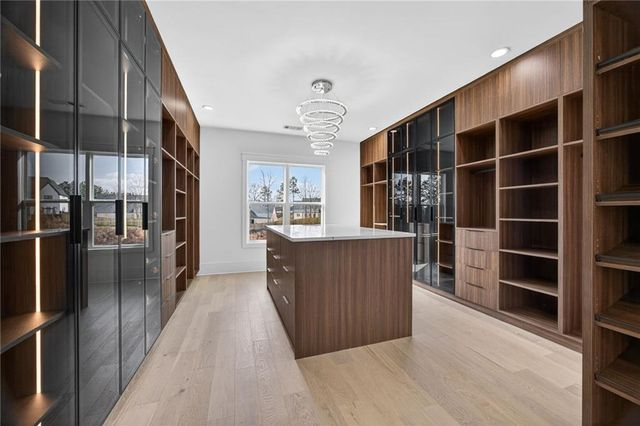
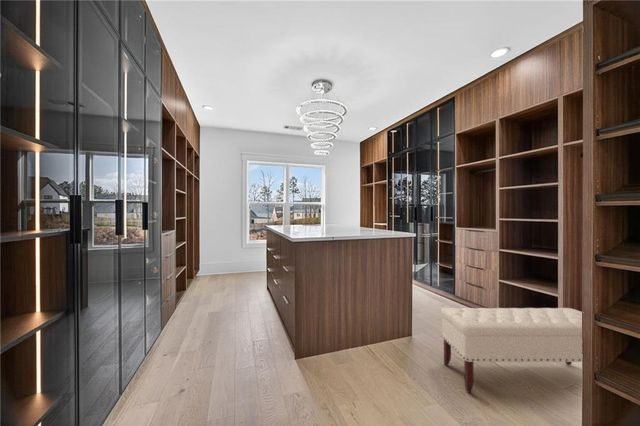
+ bench (522, 345)
